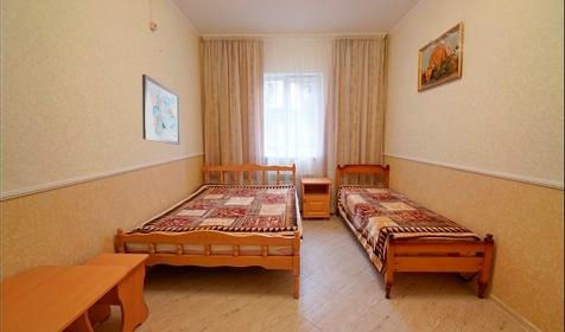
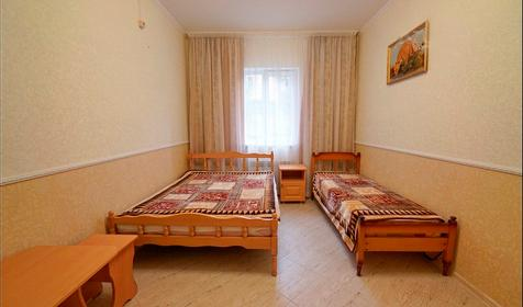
- wall art (163, 114)
